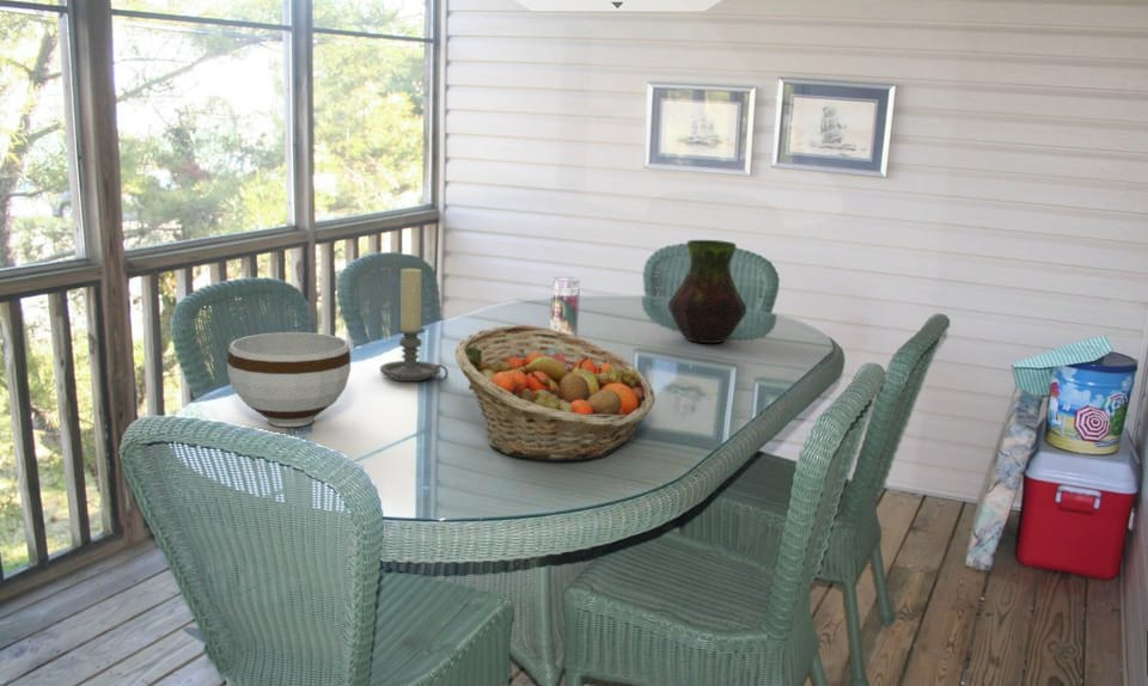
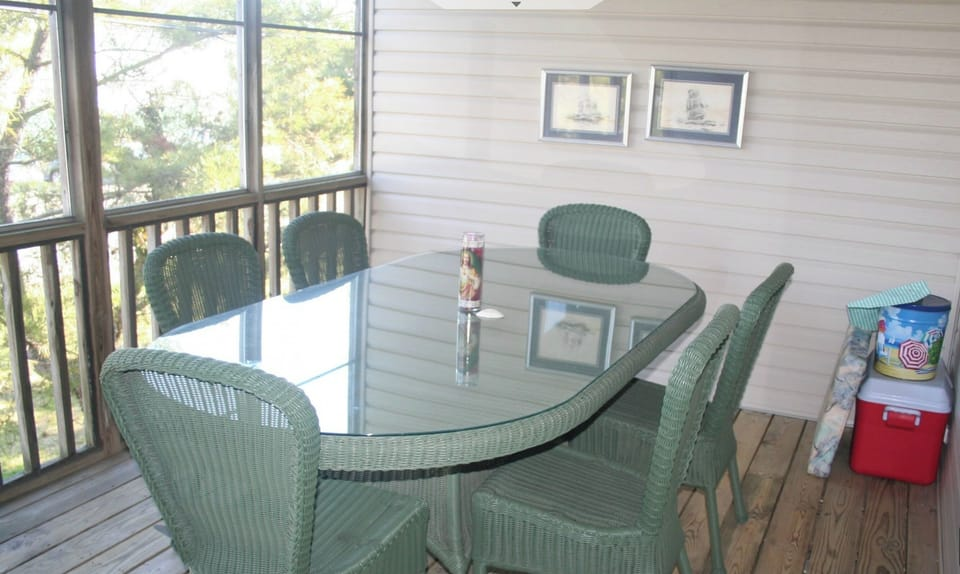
- bowl (291, 381)
- candle holder (415, 323)
- fruit basket (556, 388)
- vase (708, 292)
